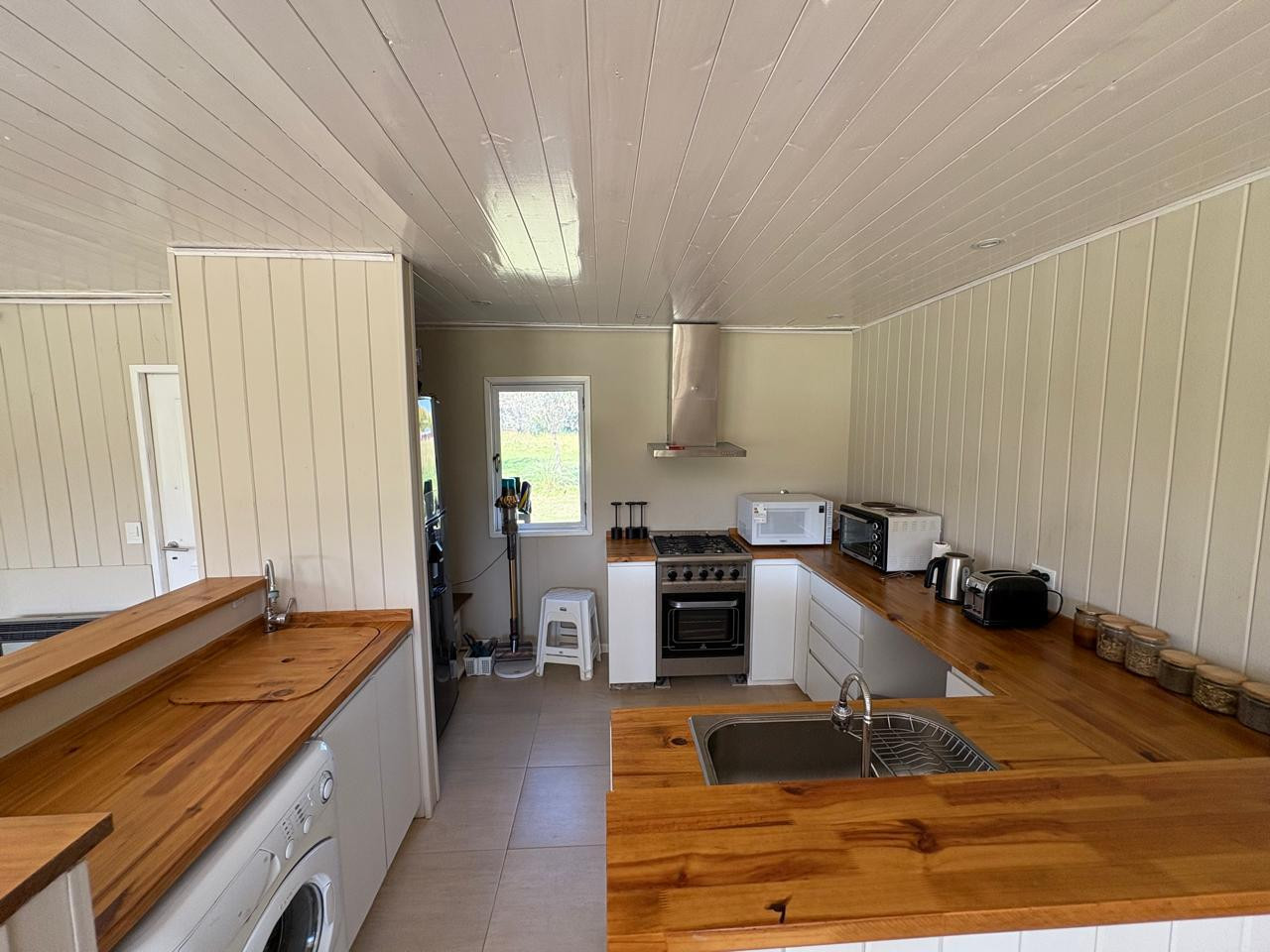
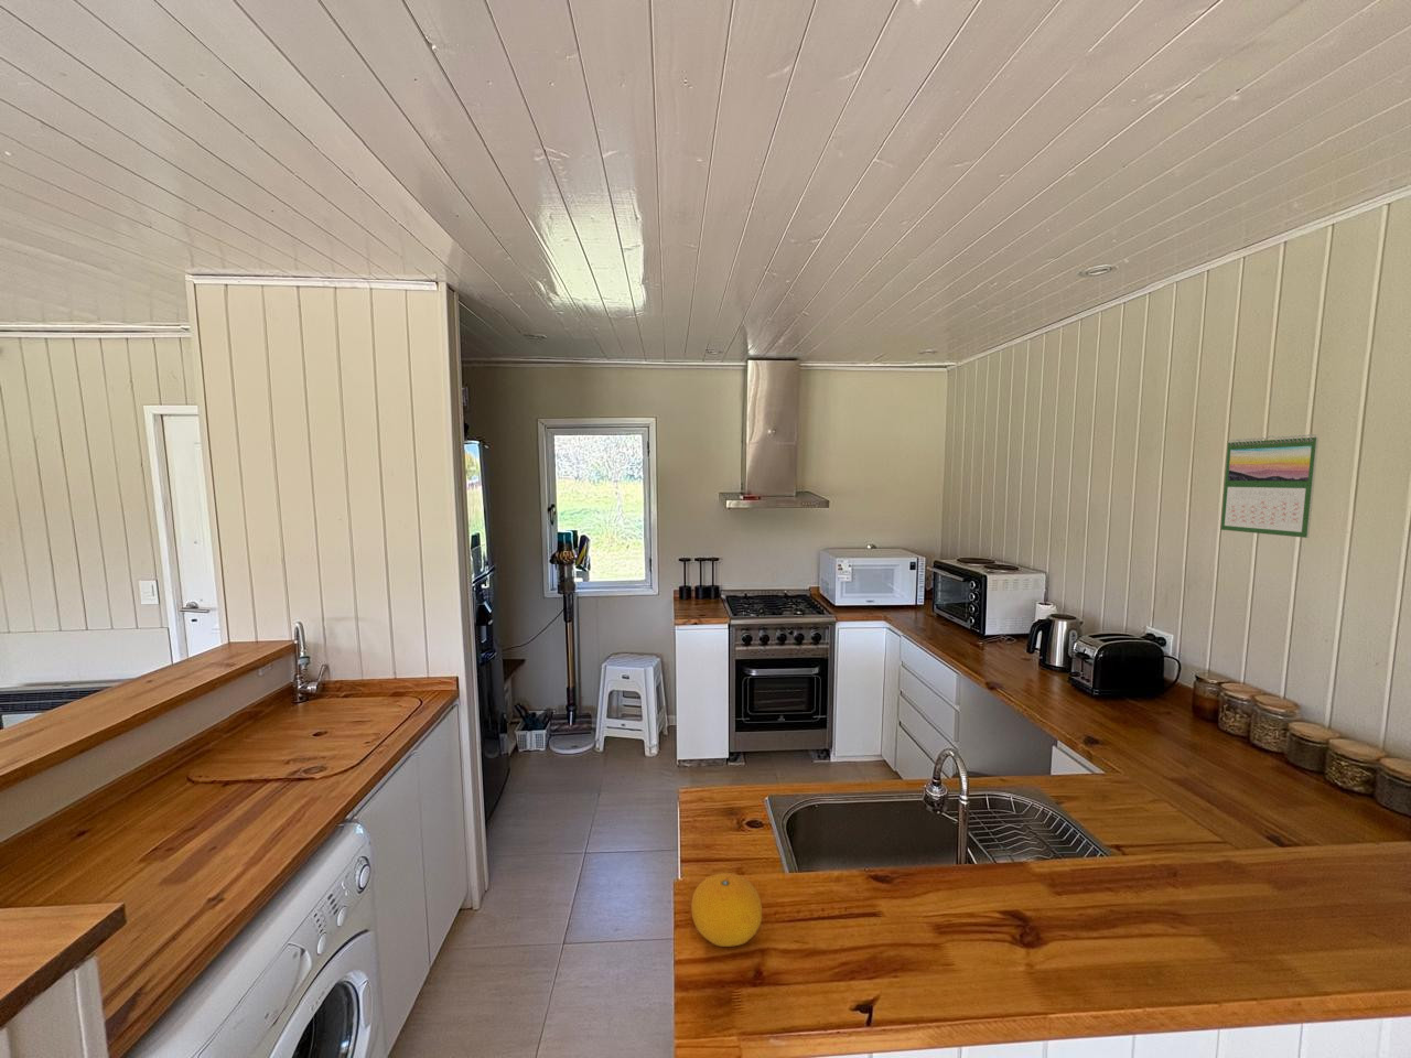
+ calendar (1265, 483)
+ fruit (727, 907)
